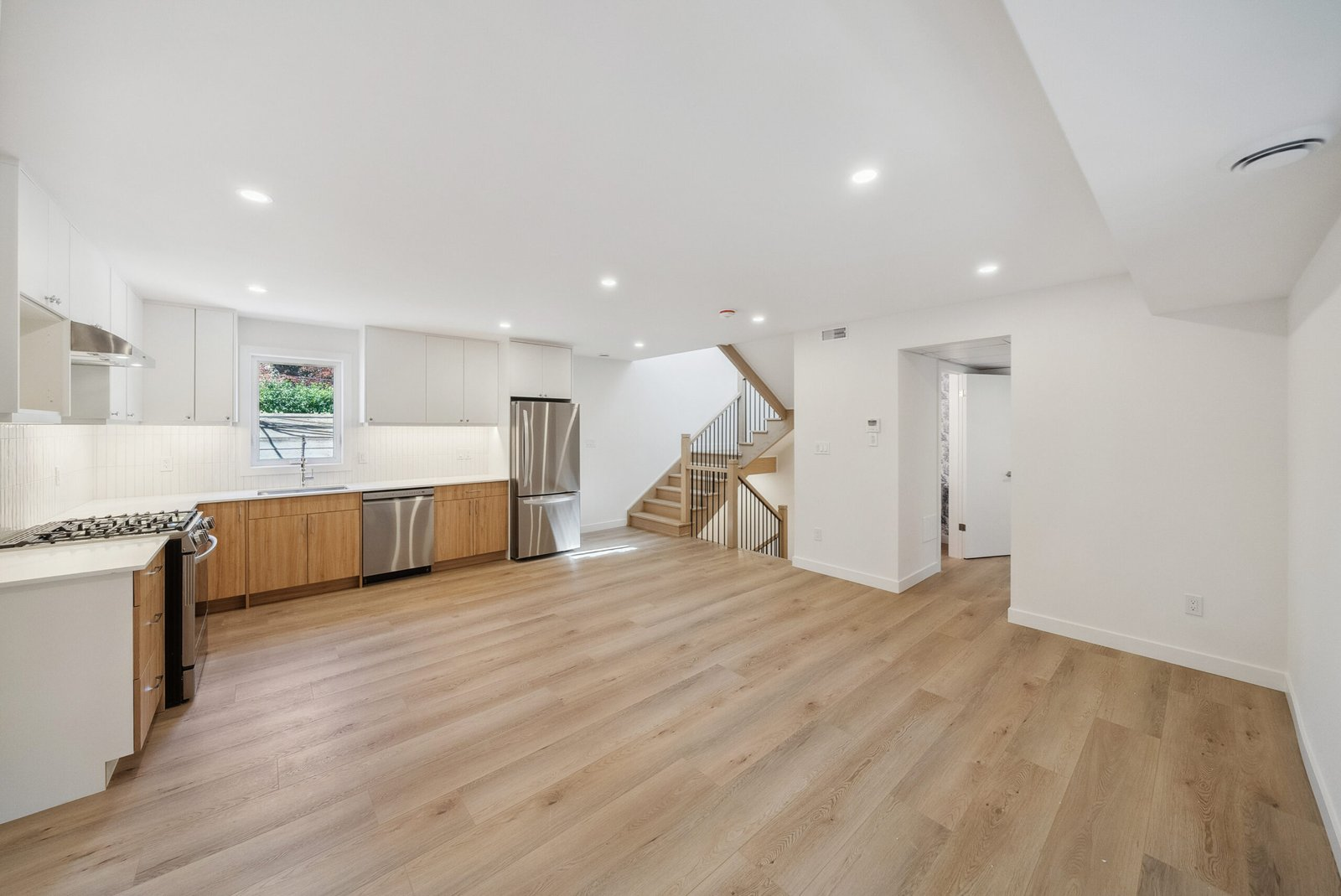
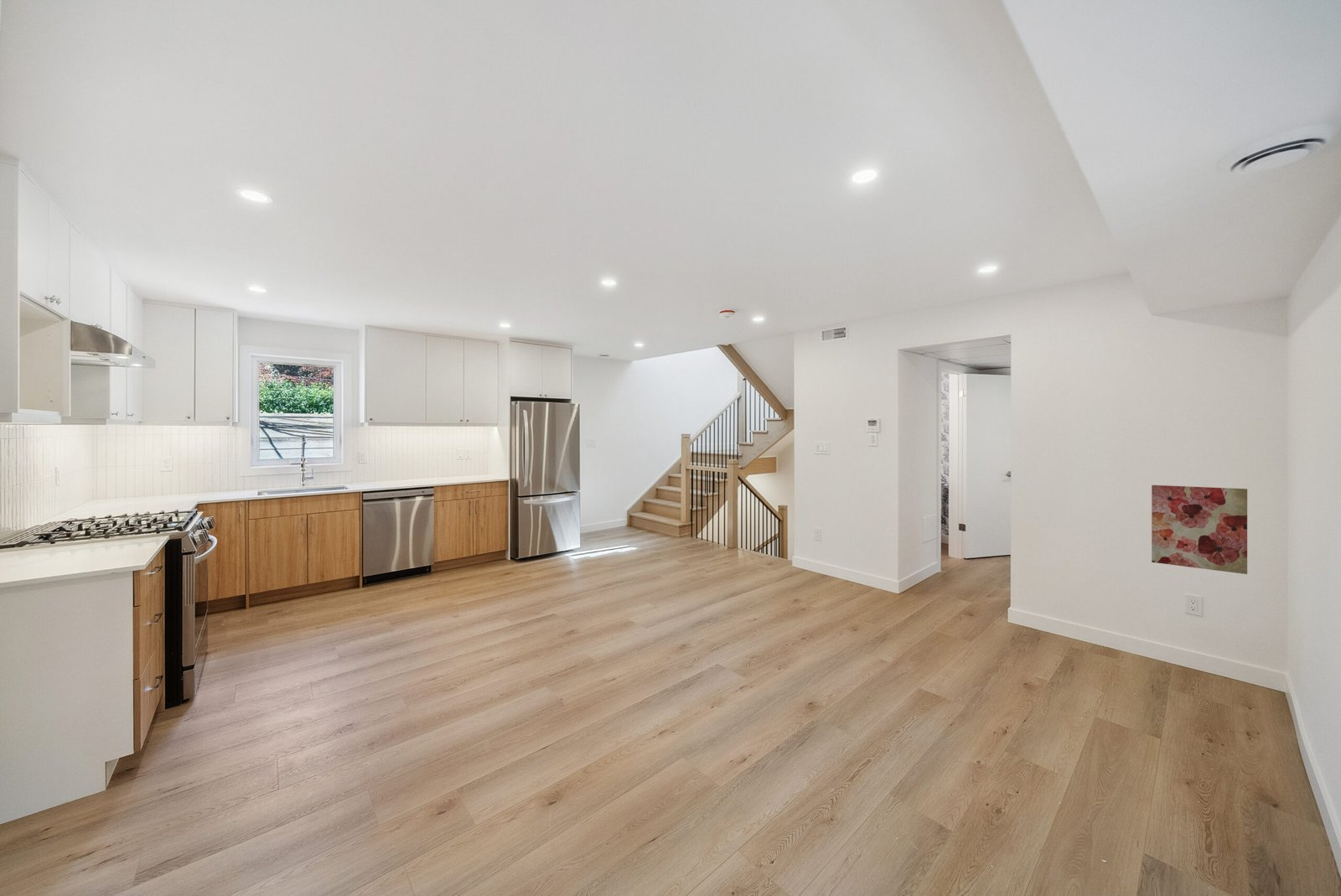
+ wall art (1197, 527)
